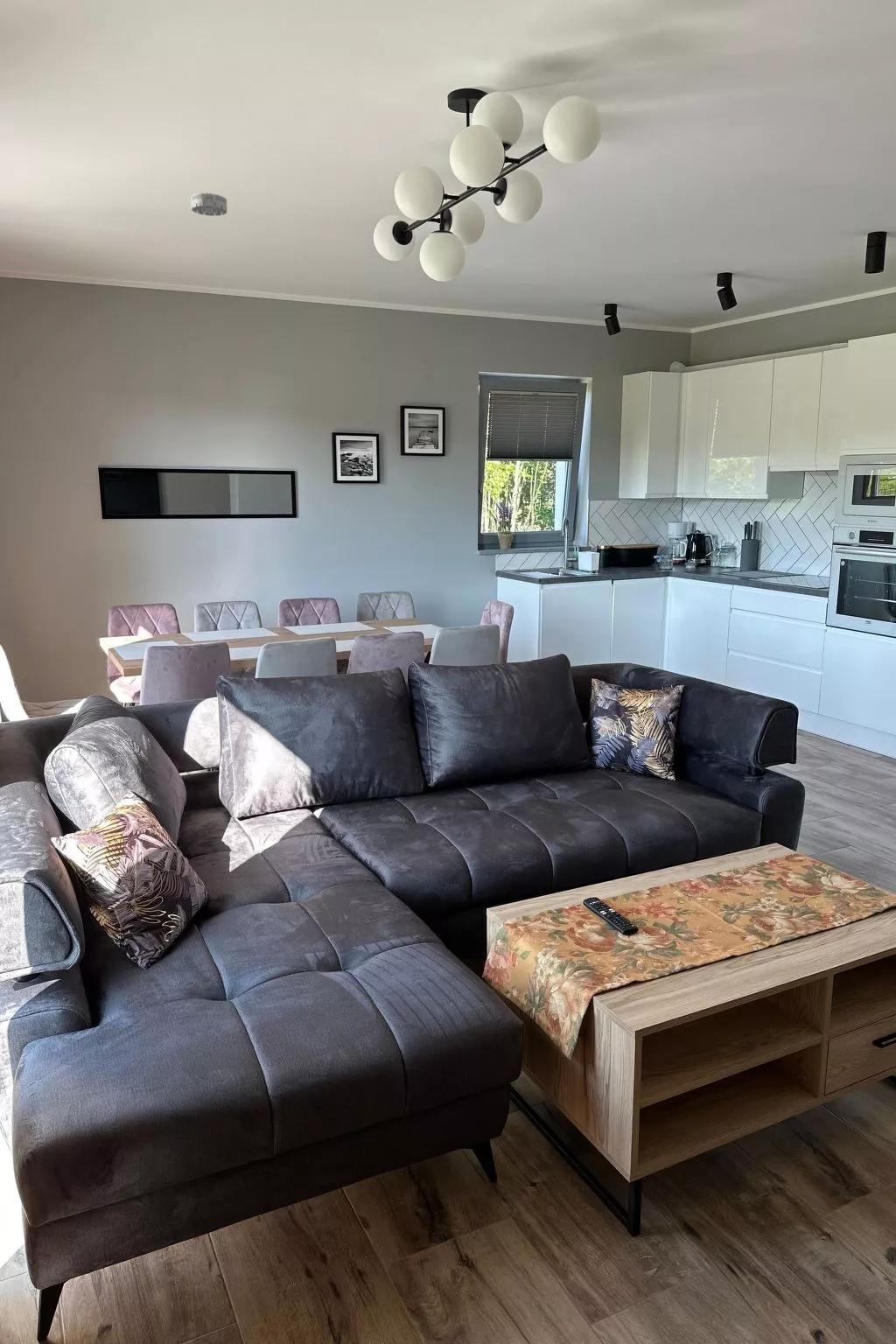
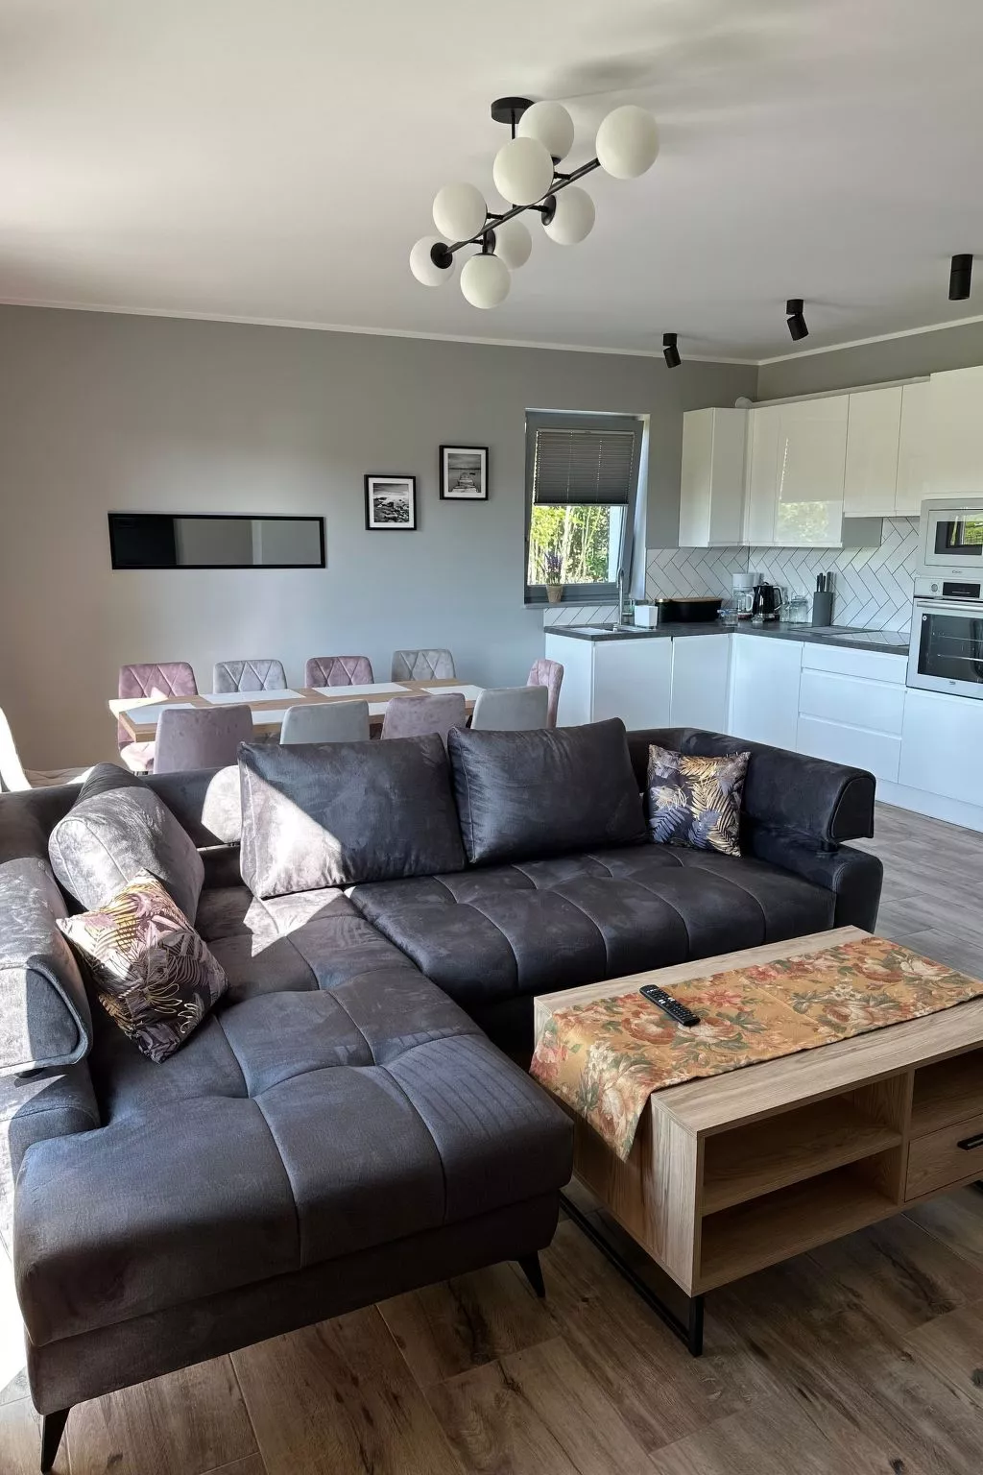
- smoke detector (209, 204)
